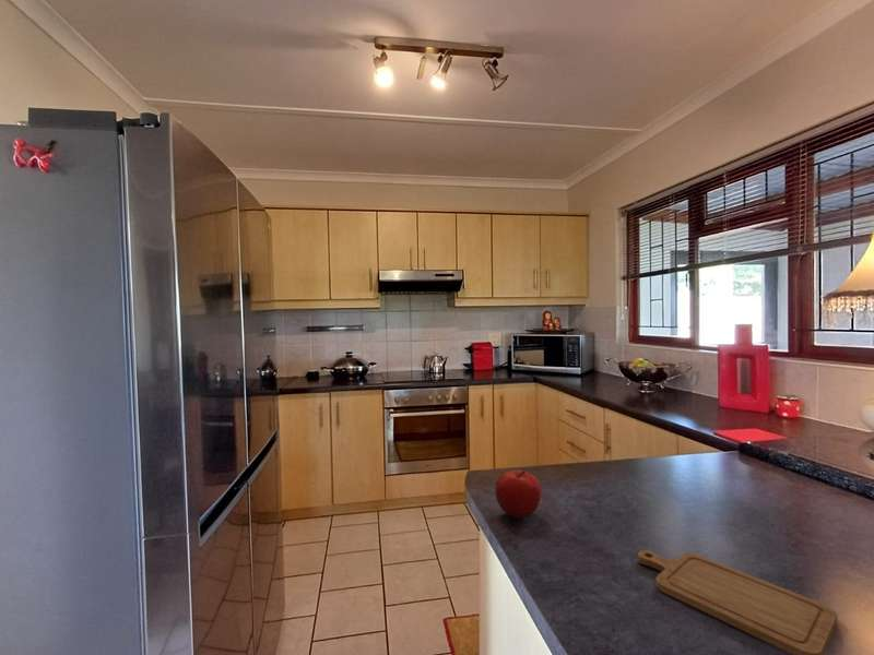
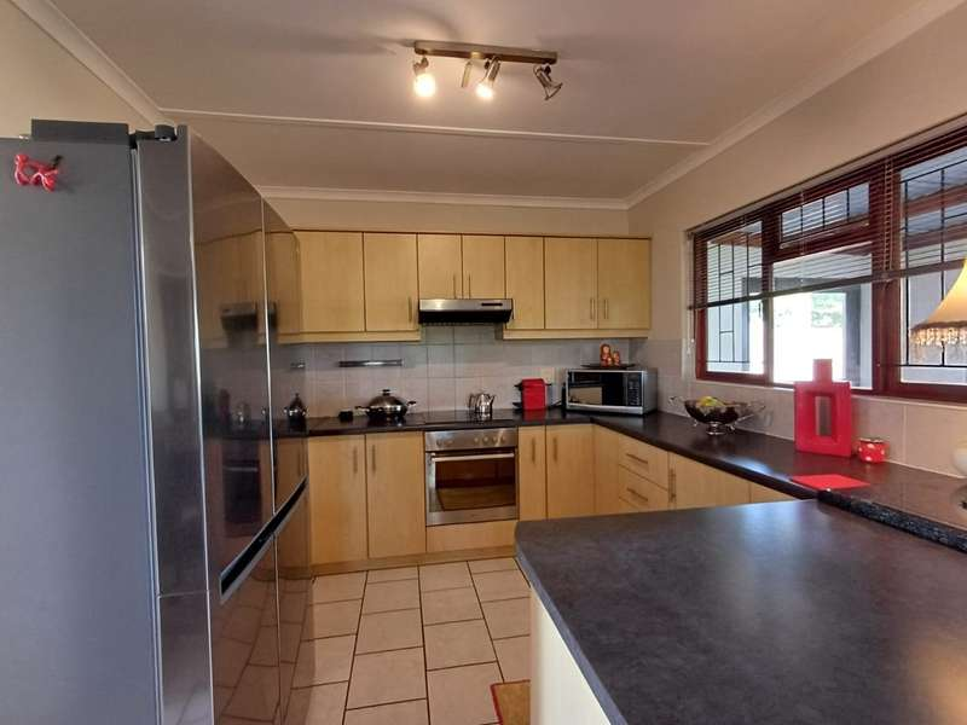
- chopping board (720, 588)
- fruit (518, 491)
